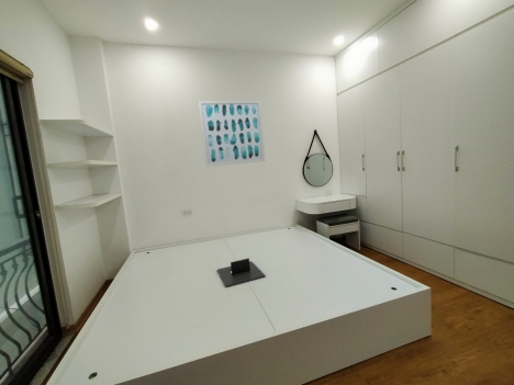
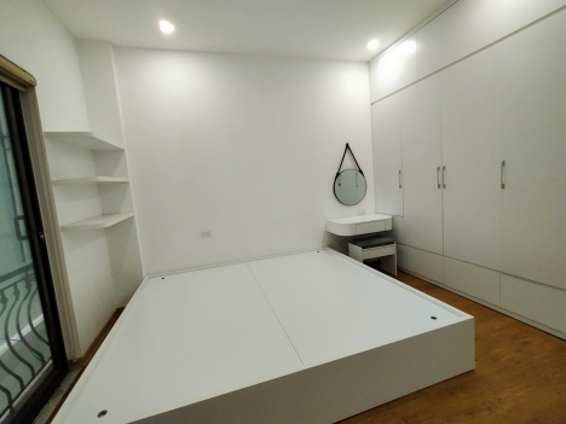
- wall art (233, 133)
- laptop (238, 265)
